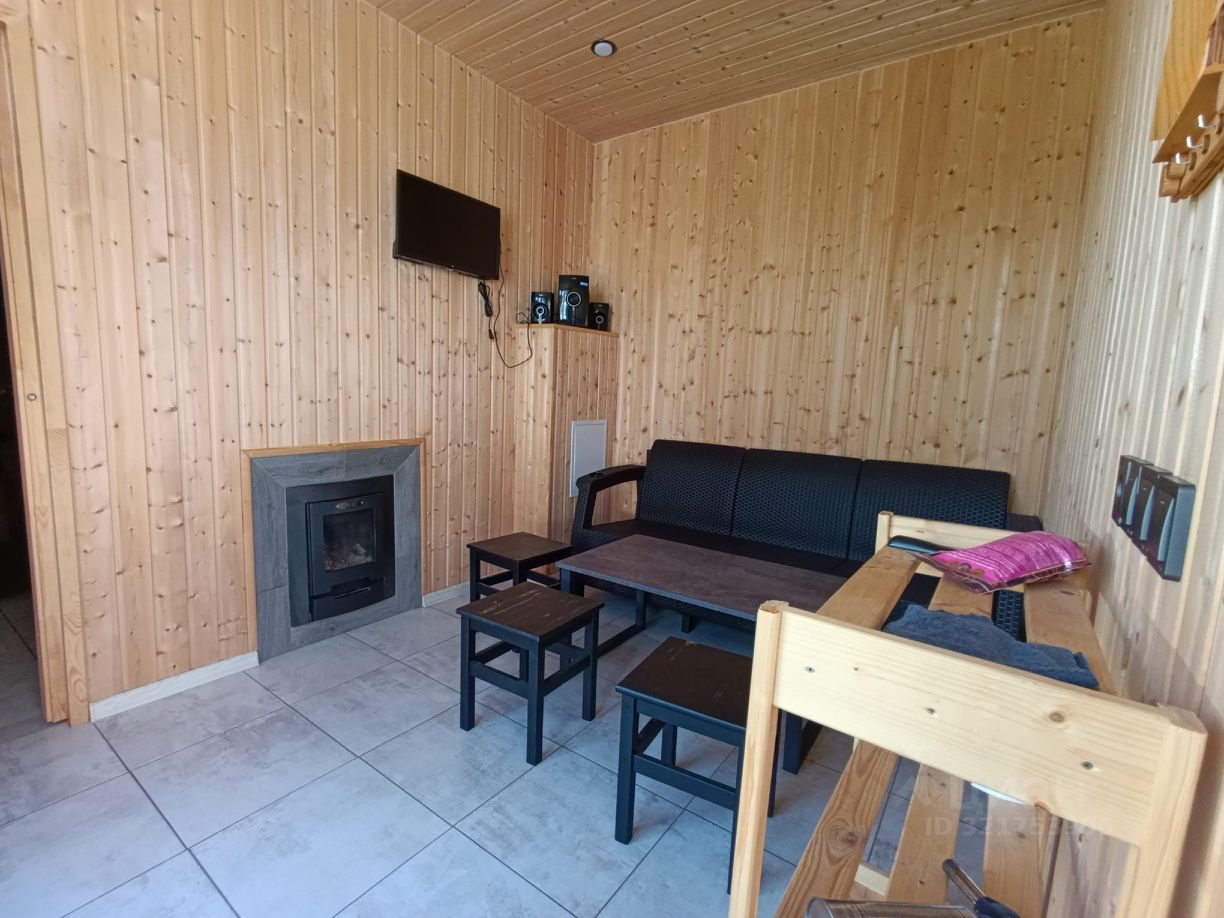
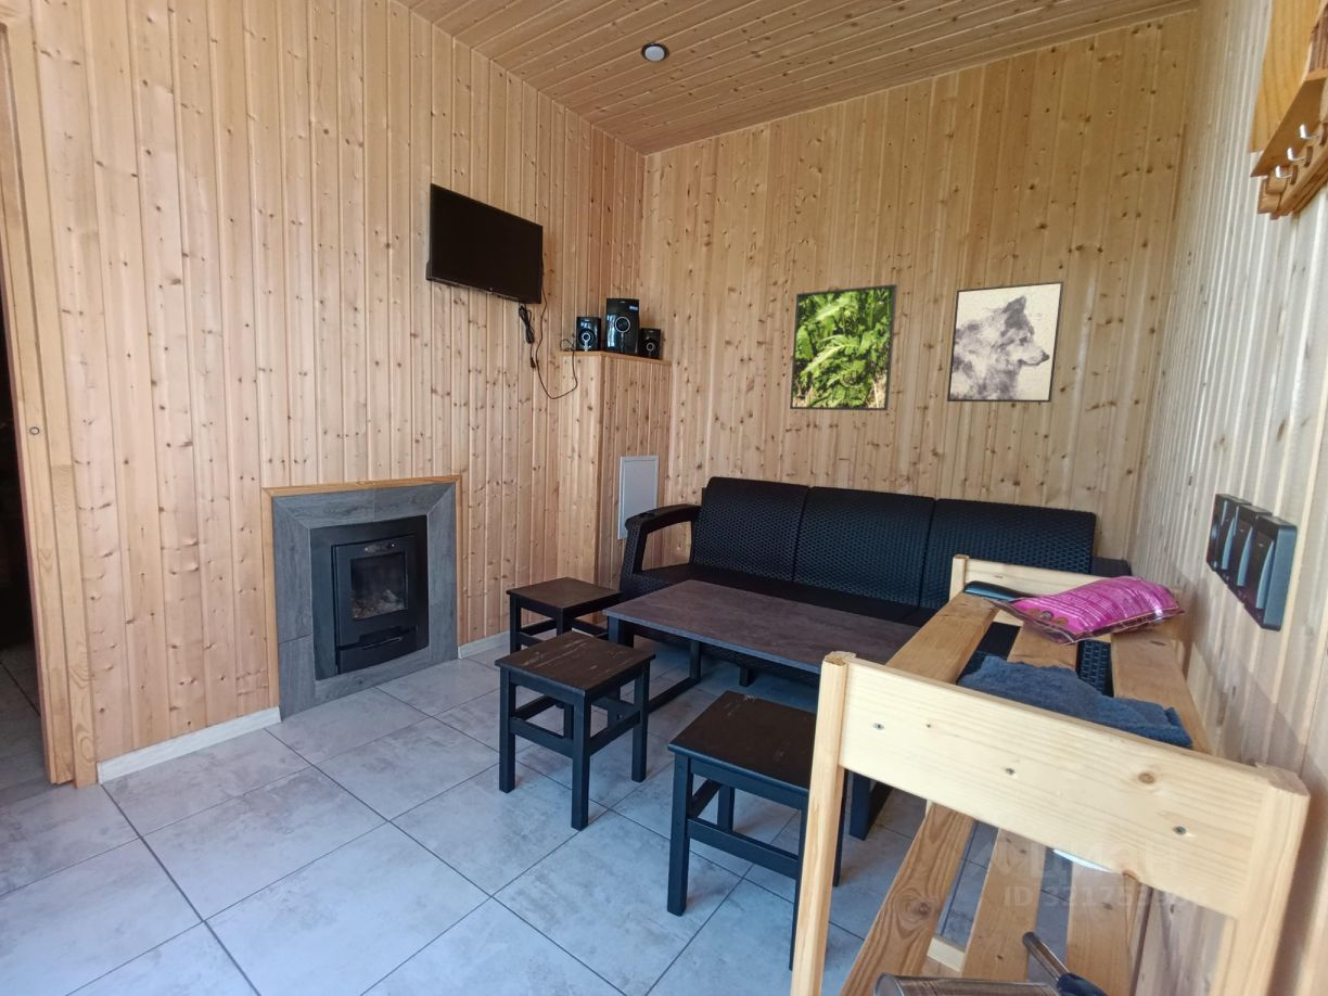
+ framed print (840, 349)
+ wall art (1003, 344)
